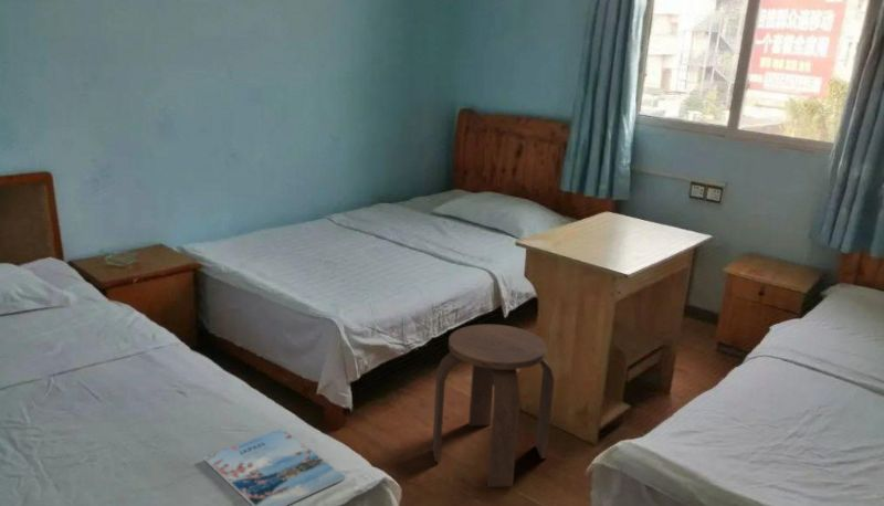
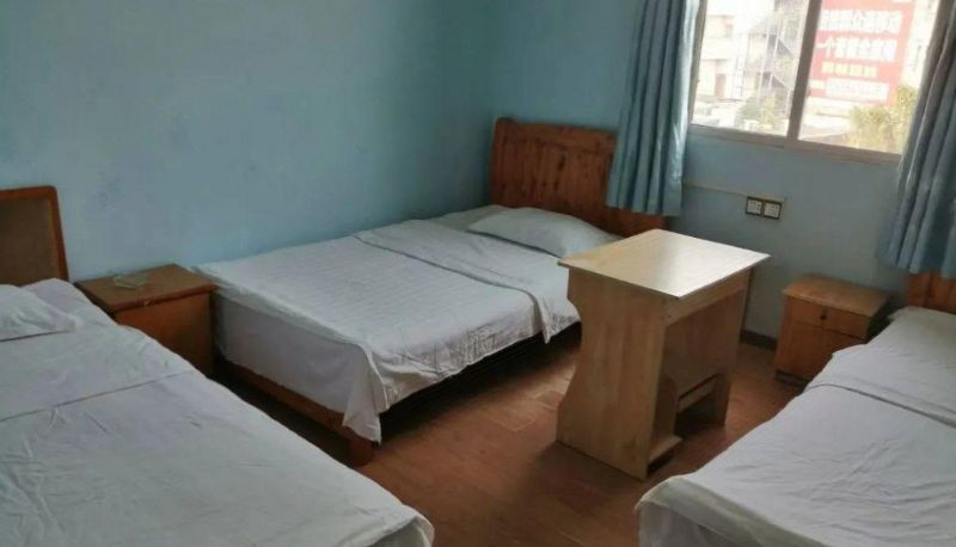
- magazine (273, 467)
- stool (494, 399)
